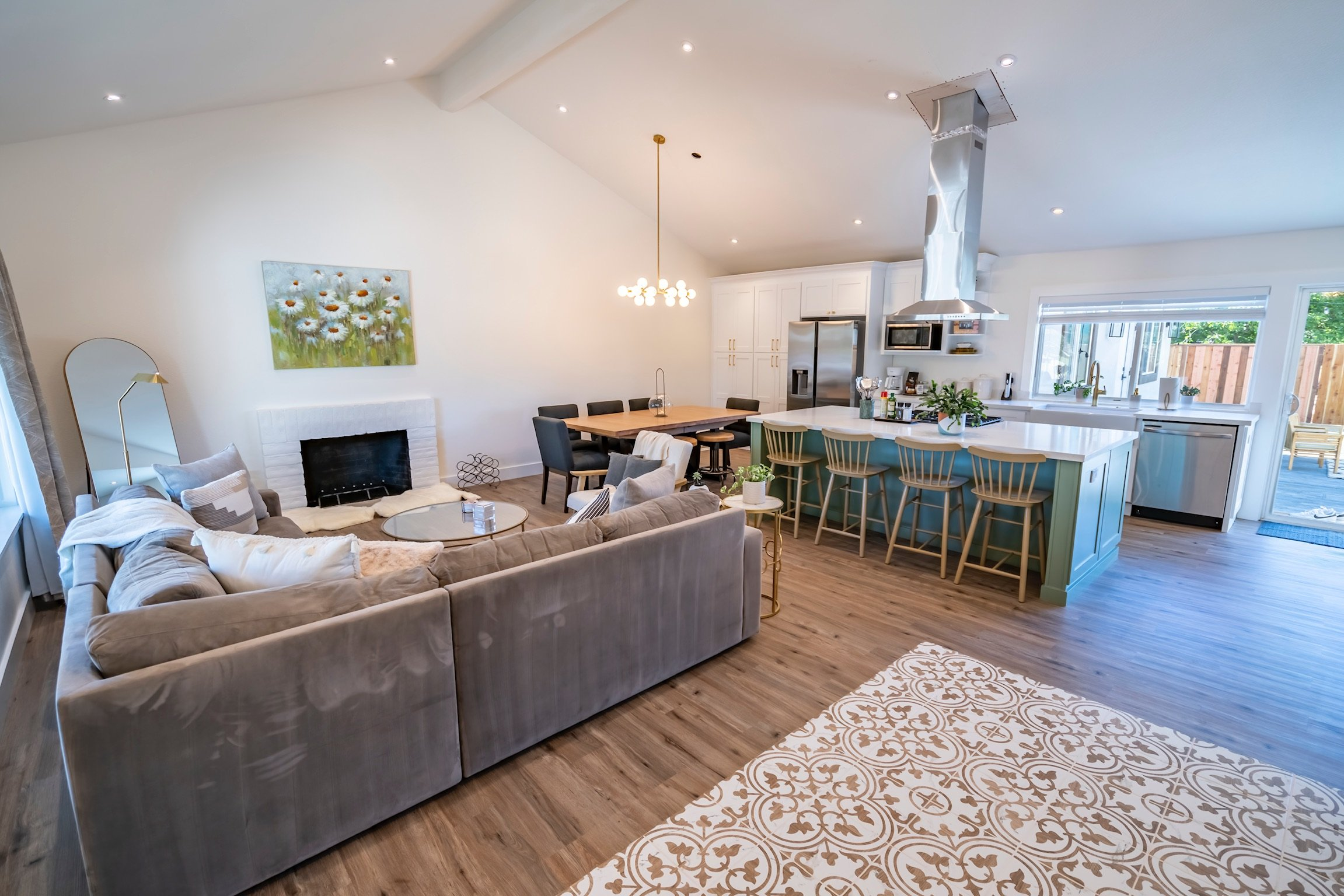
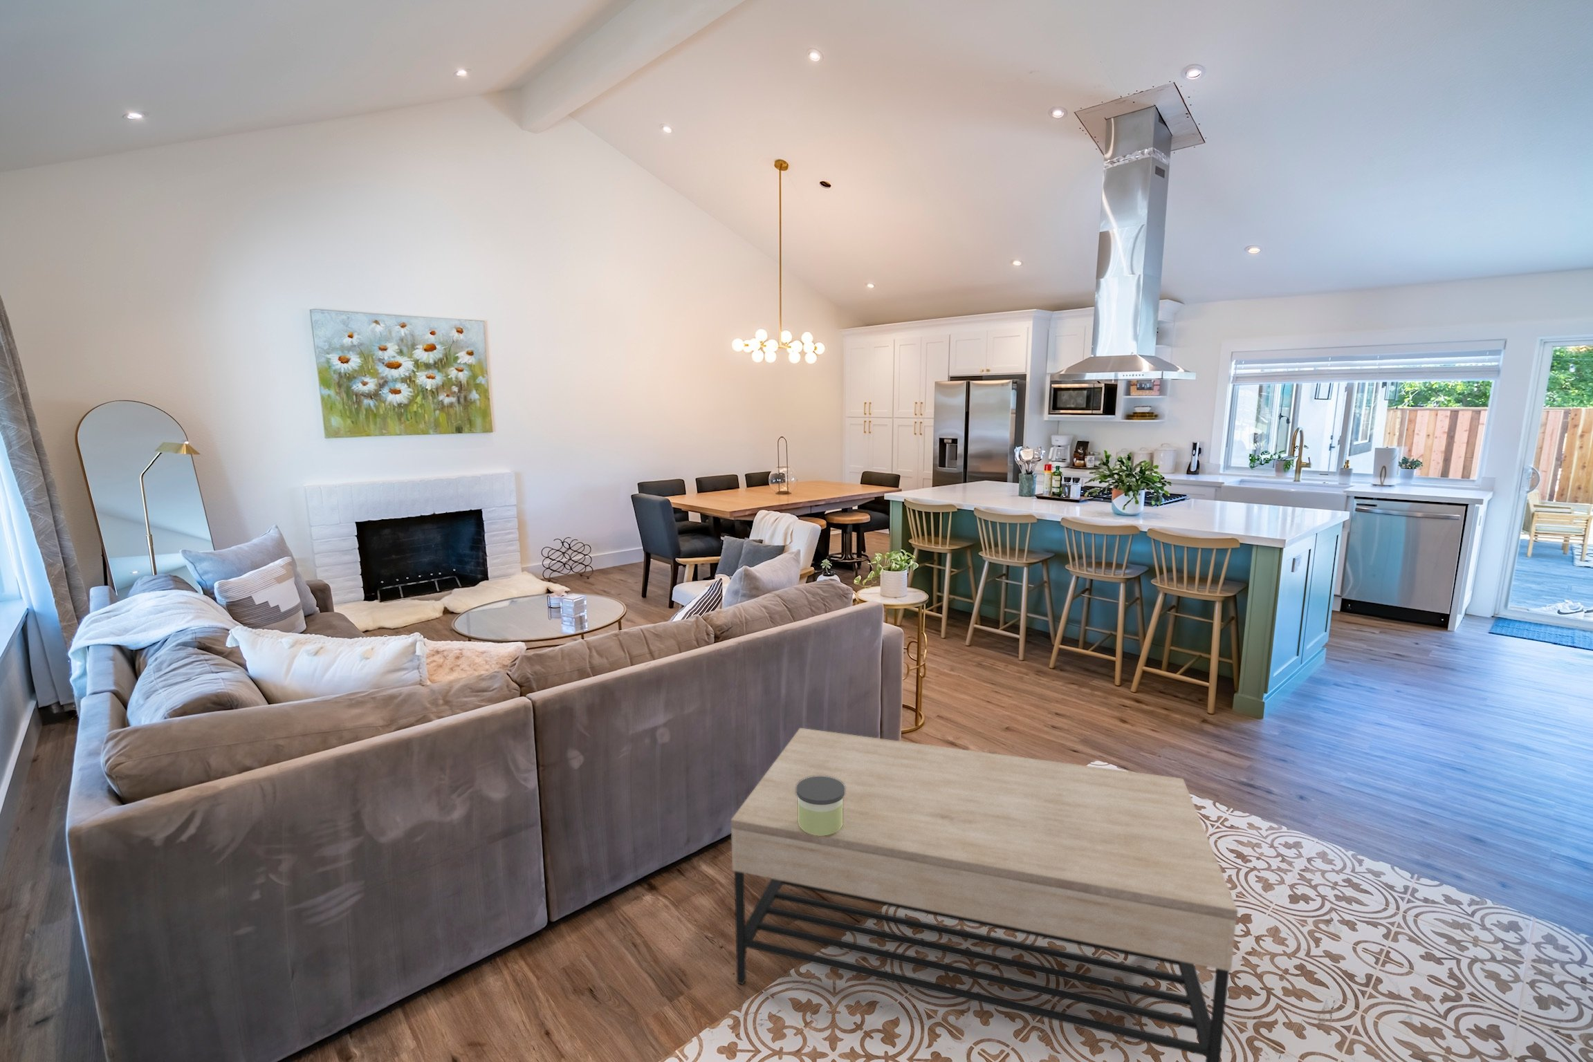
+ coffee table (966, 878)
+ candle (820, 806)
